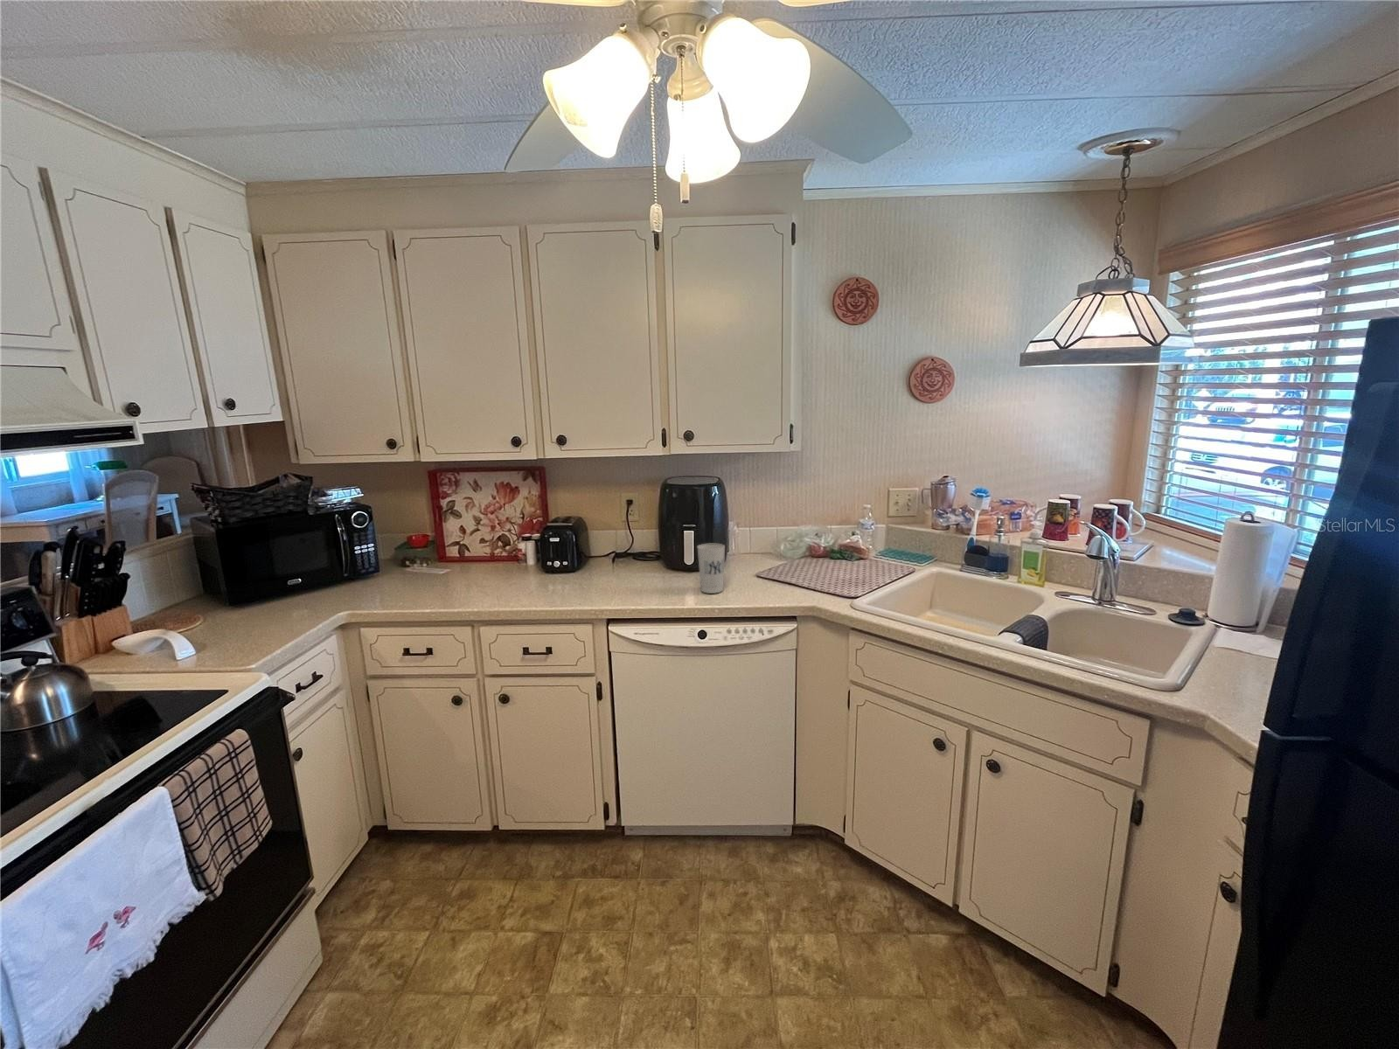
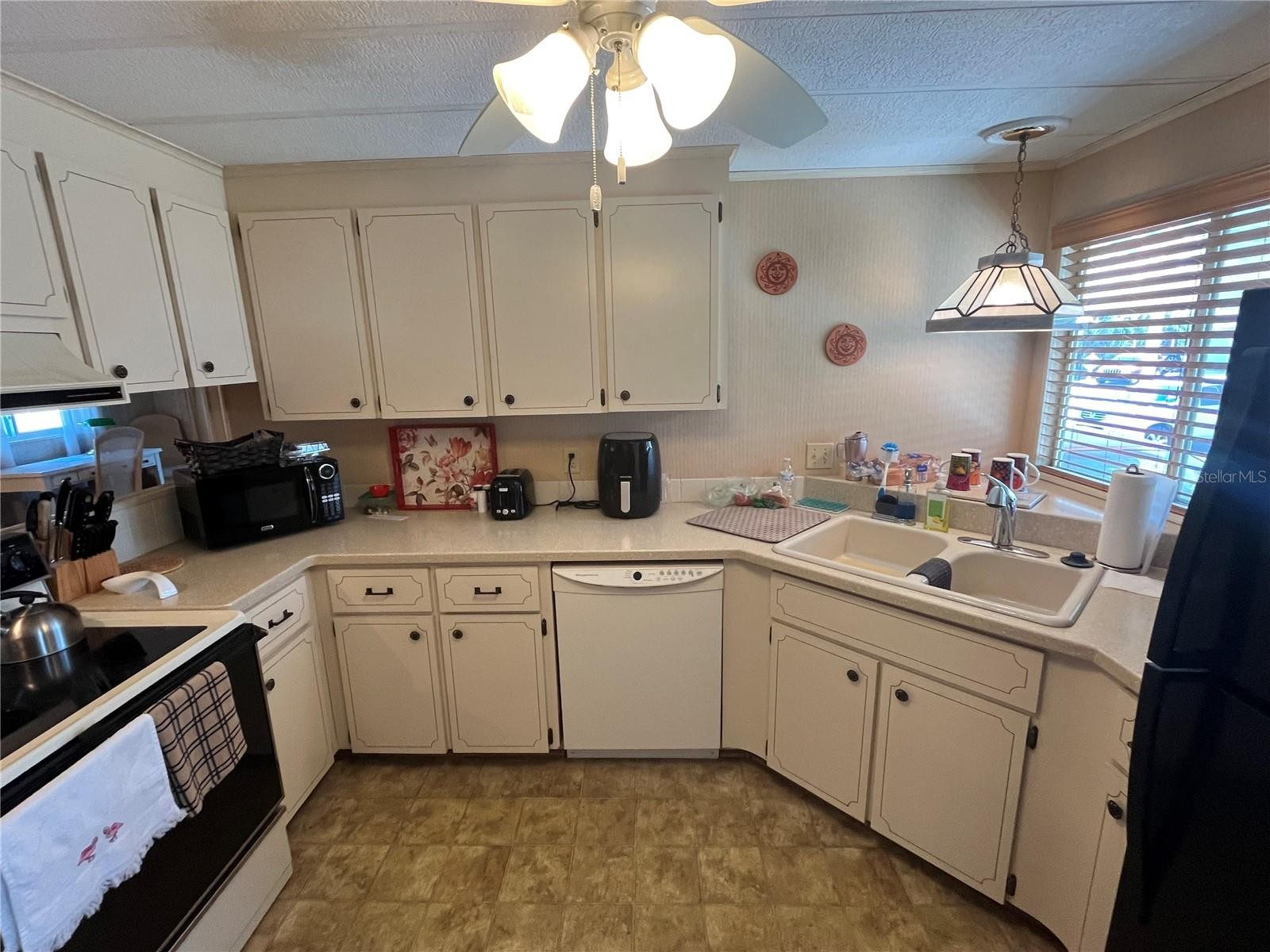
- cup (711, 569)
